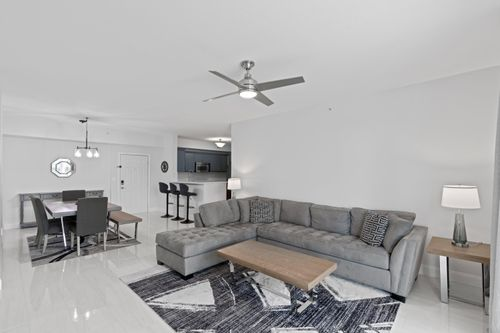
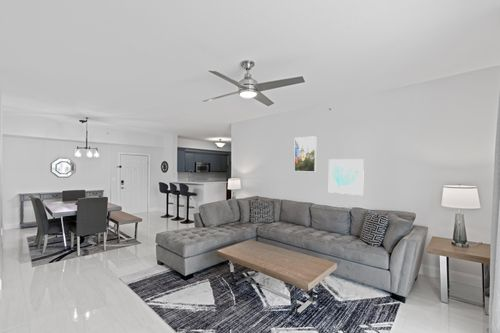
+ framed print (304, 154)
+ wall art (345, 176)
